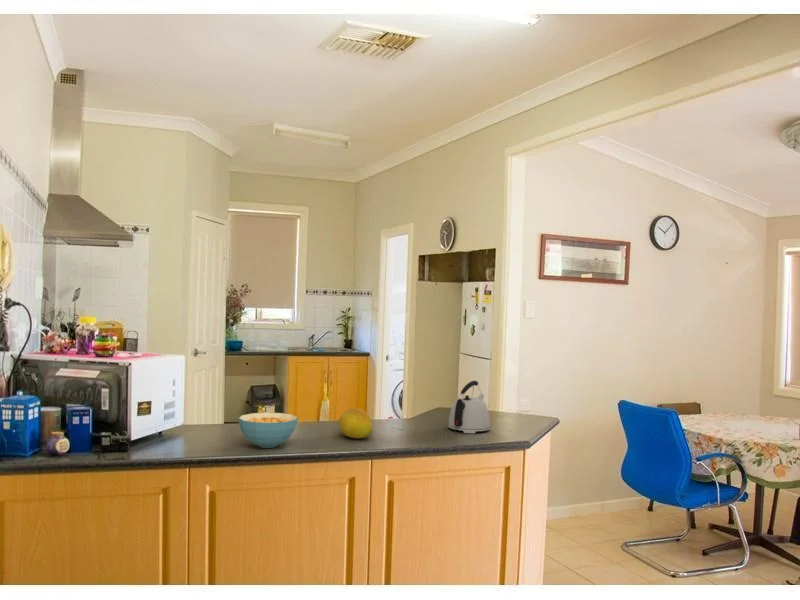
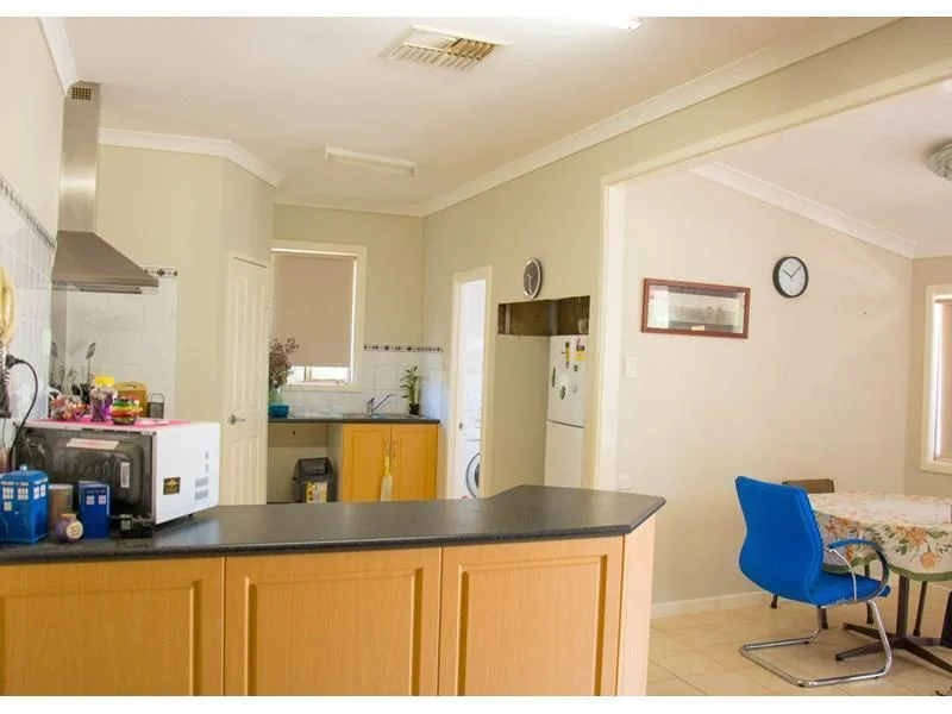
- cereal bowl (268, 431)
- fruit (356, 423)
- kettle (470, 405)
